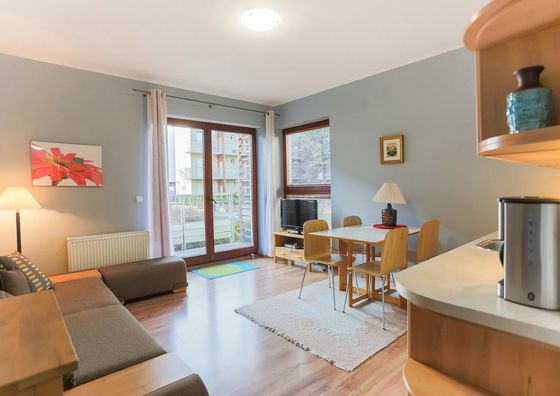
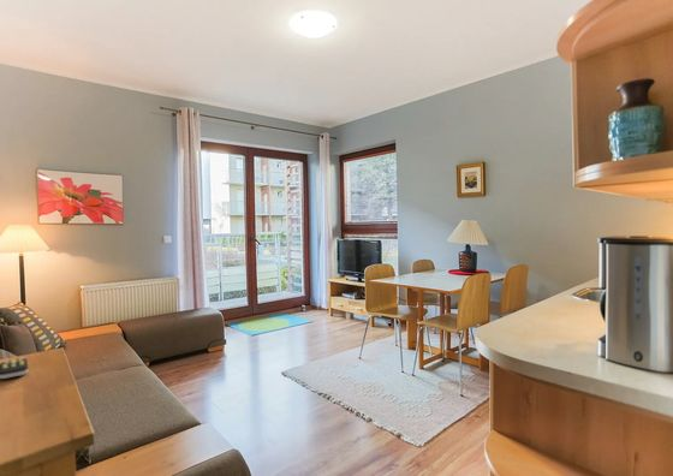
+ remote control (13, 367)
